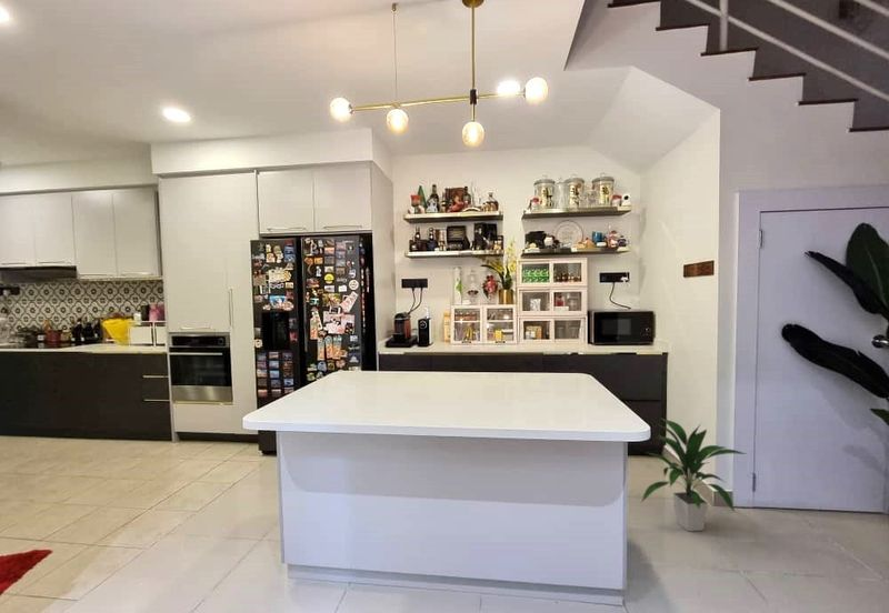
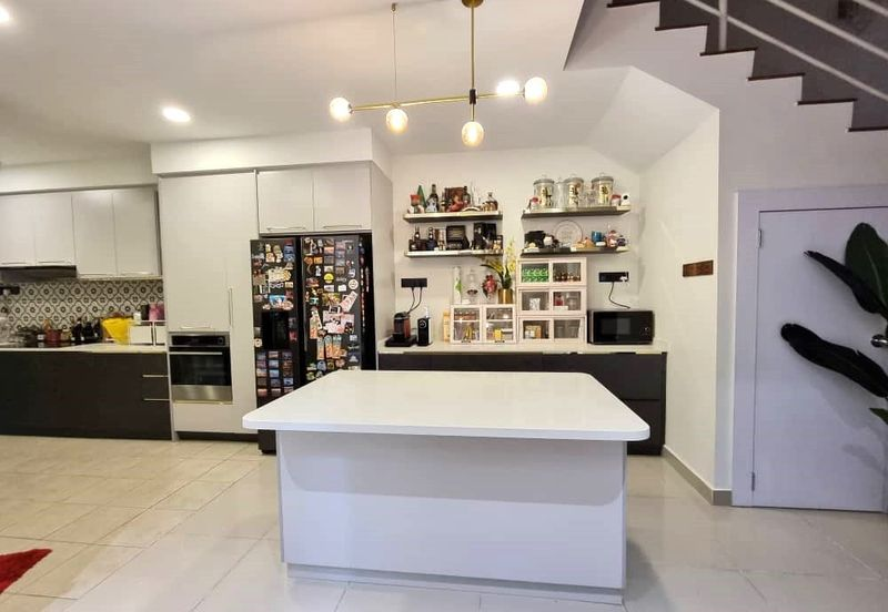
- indoor plant (685, 472)
